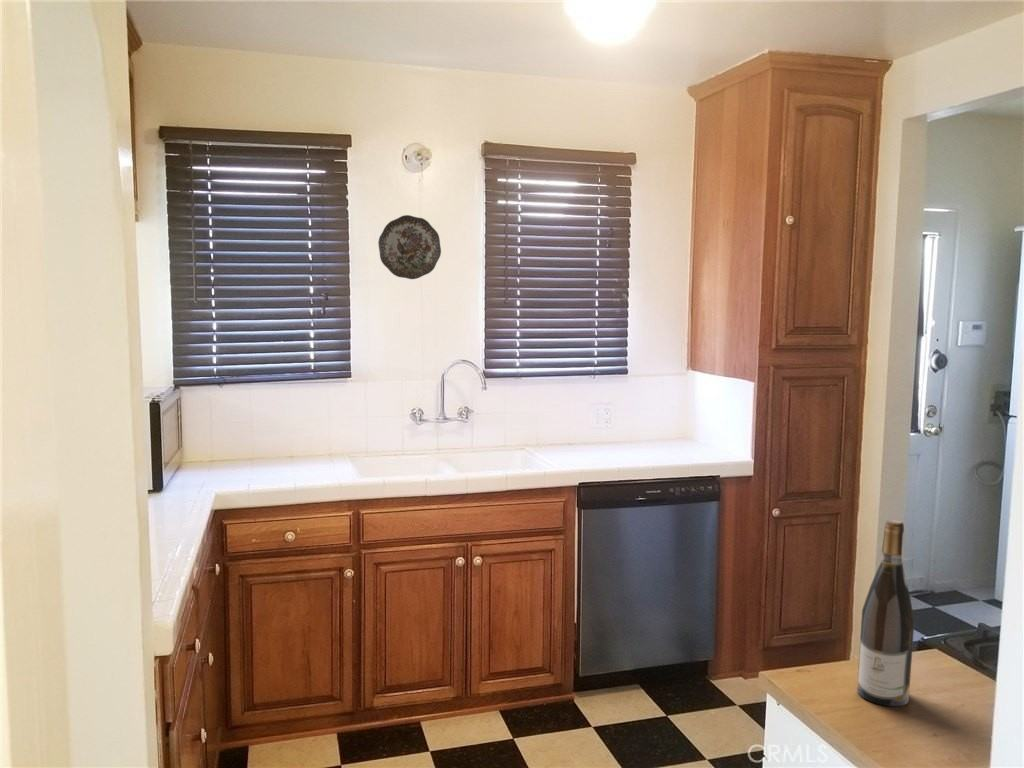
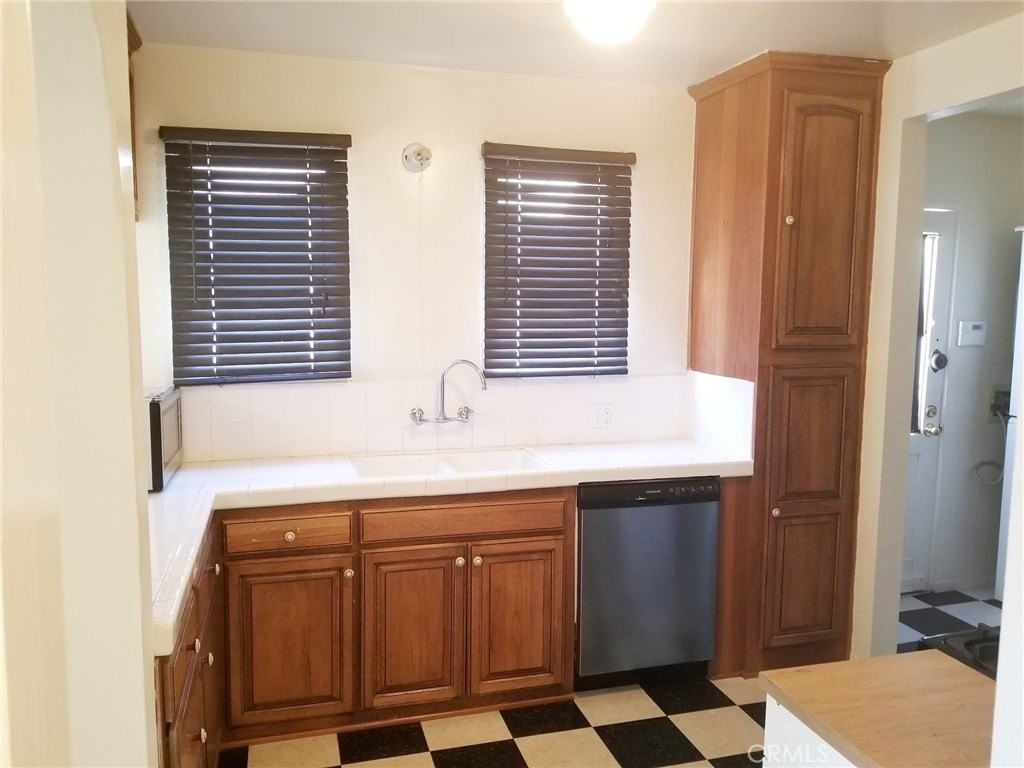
- decorative plate (409, 247)
- wine bottle (888, 609)
